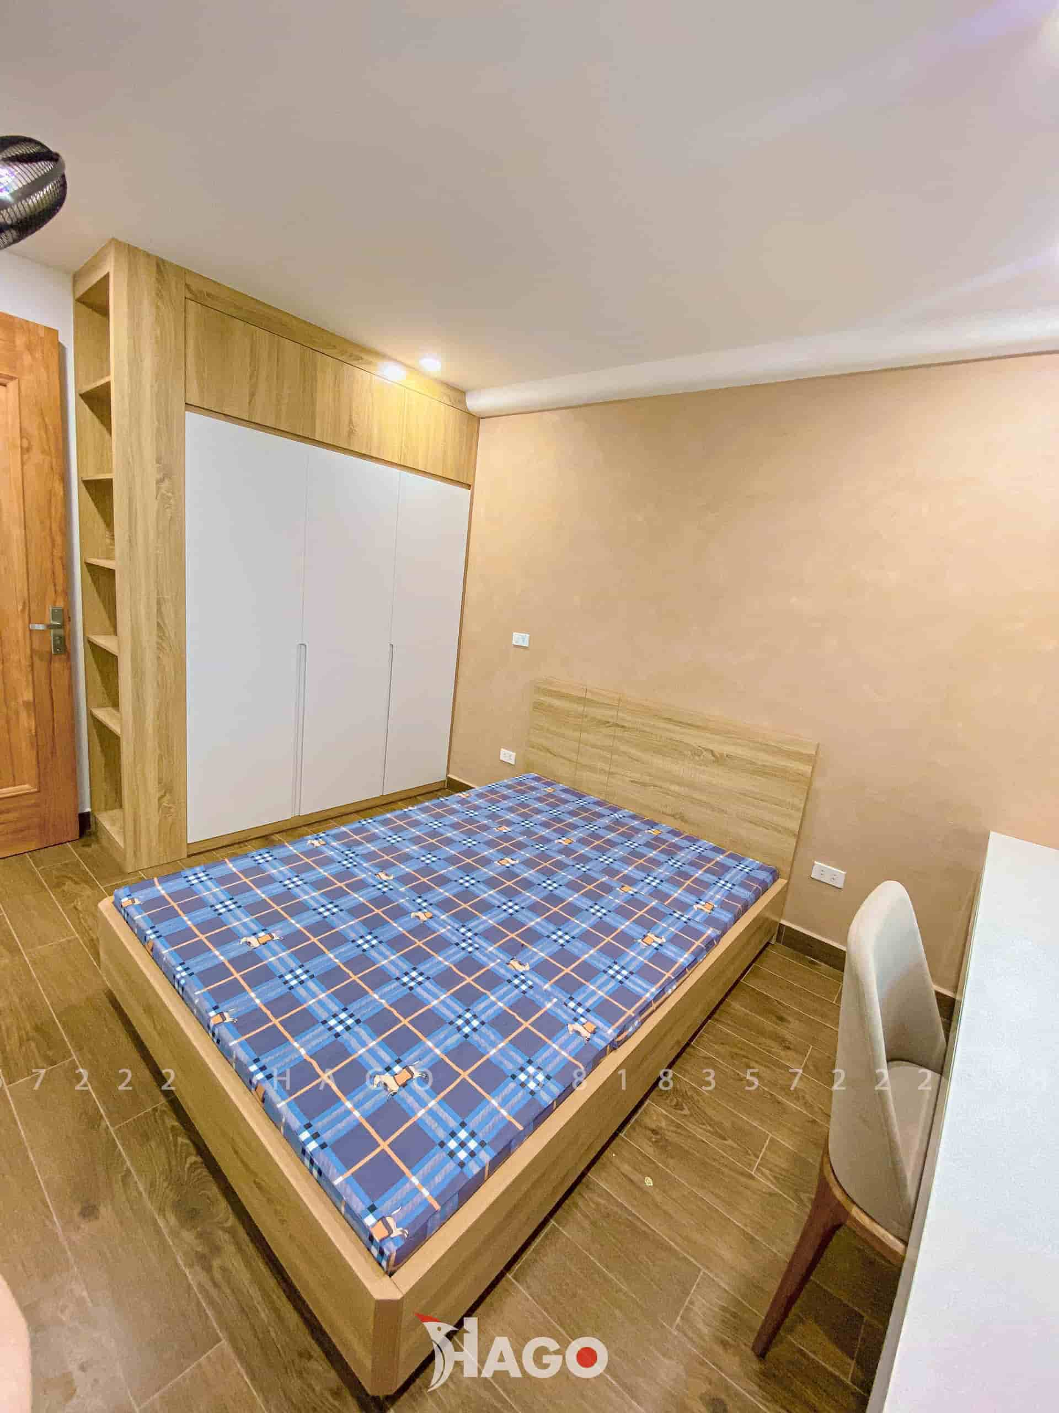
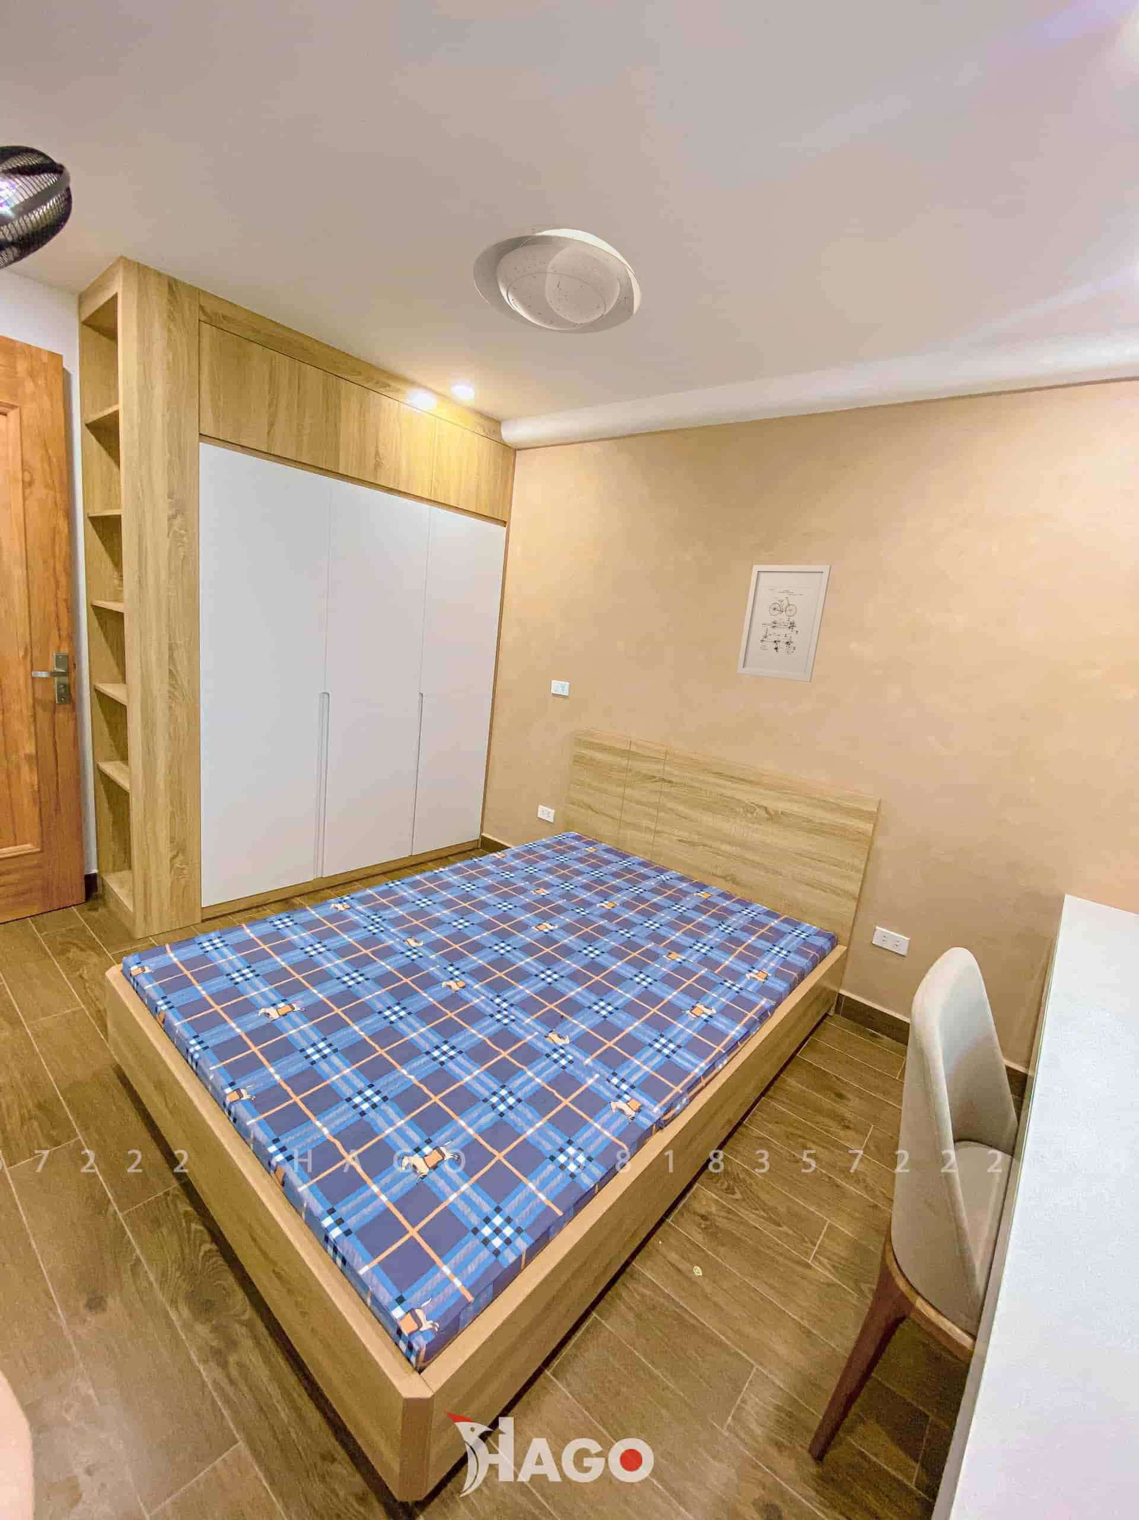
+ wall art (781, 622)
+ ceiling light (558, 290)
